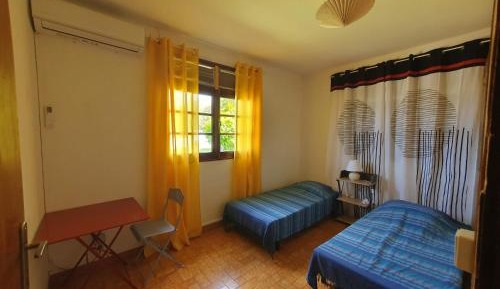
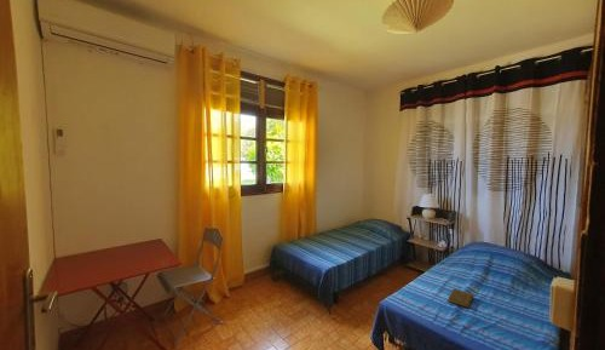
+ book (463, 298)
